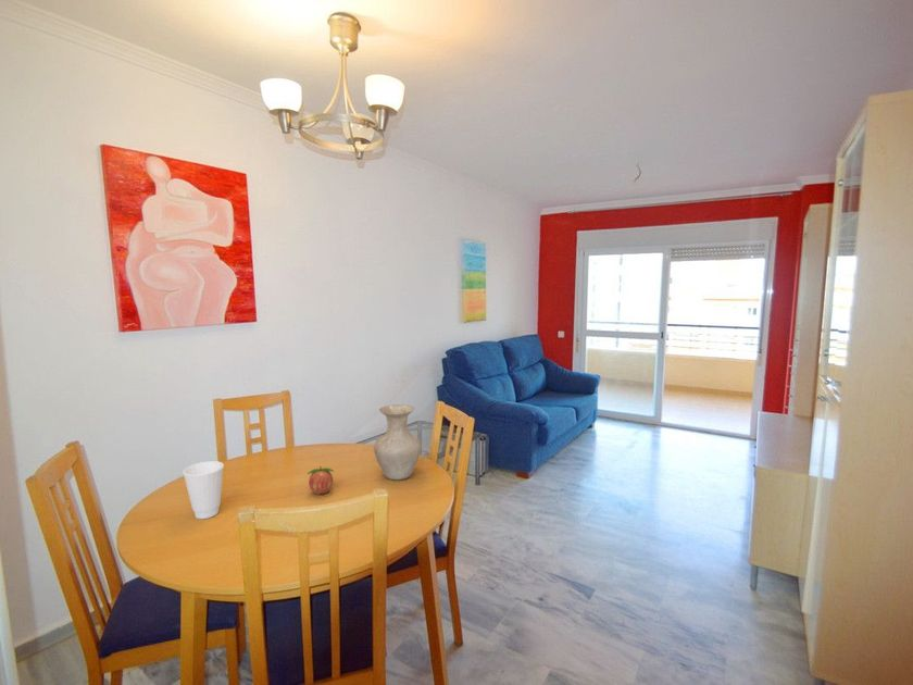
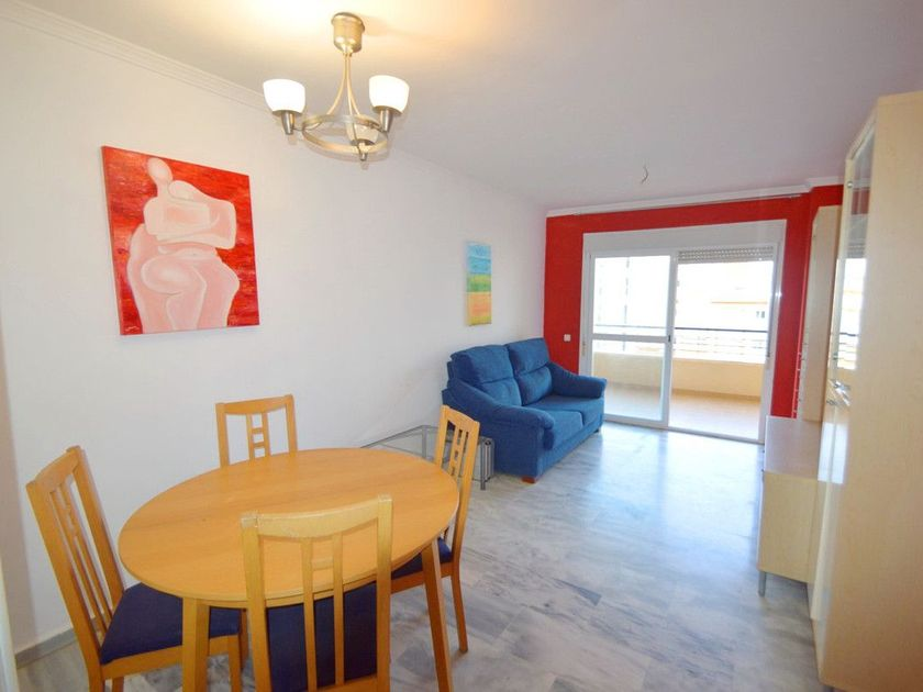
- fruit (320, 478)
- cup (204, 490)
- vase (397, 443)
